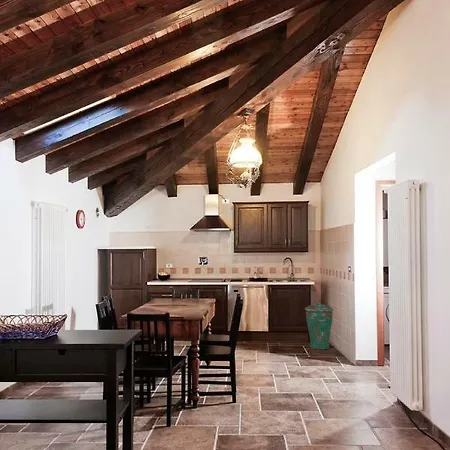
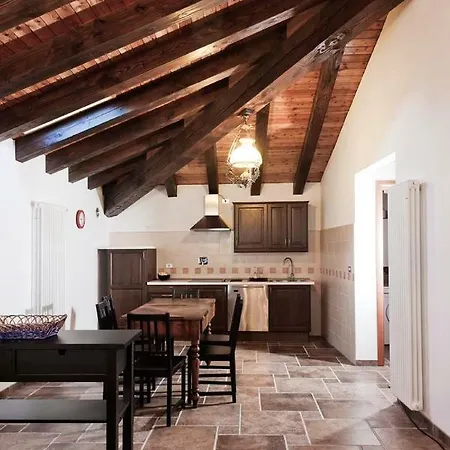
- trash can (319, 324)
